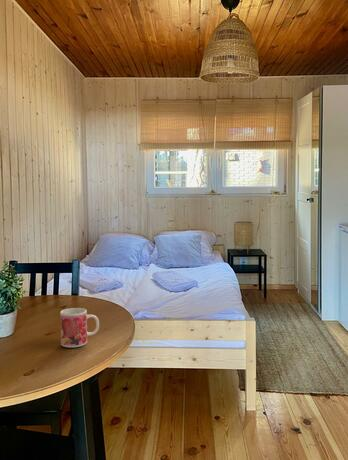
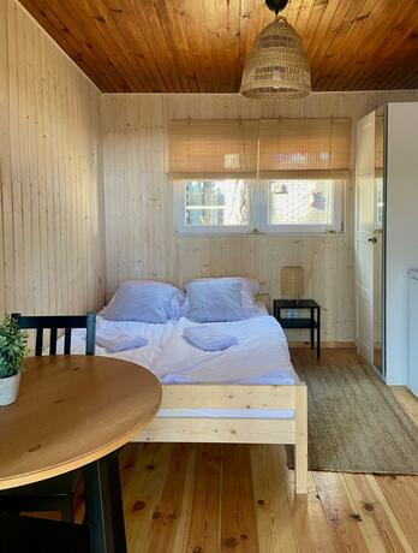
- mug (80, 326)
